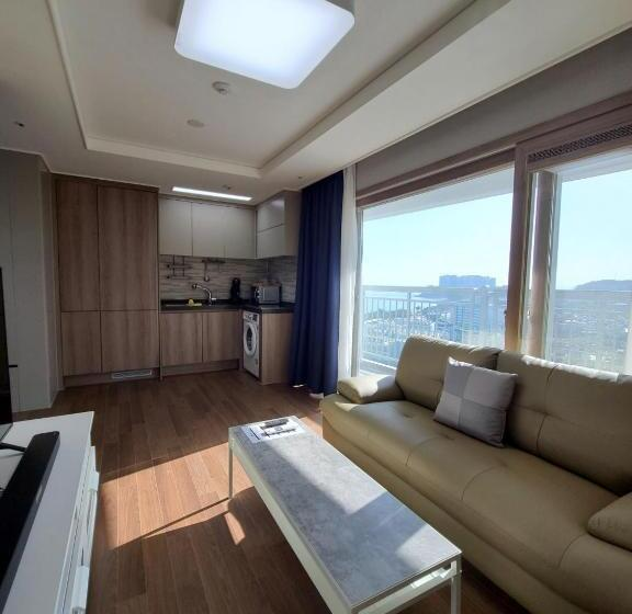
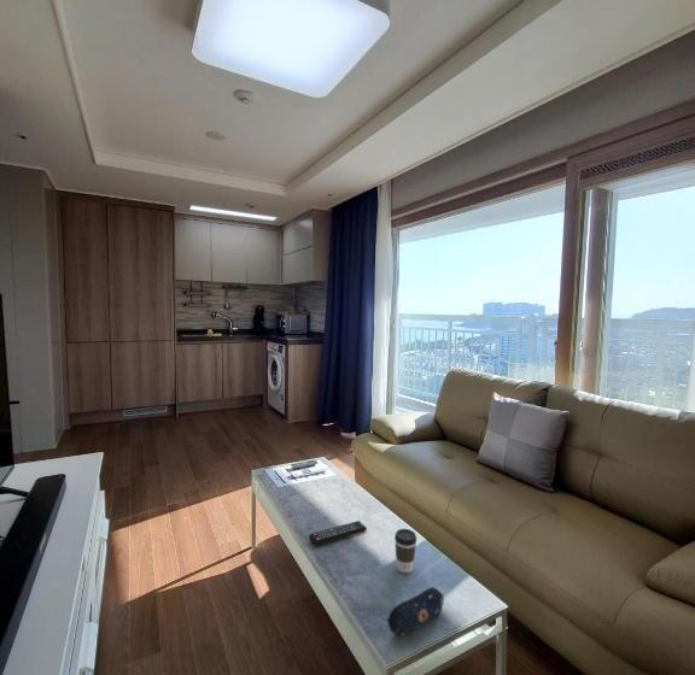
+ remote control (338, 533)
+ coffee cup (404, 551)
+ pencil case (416, 611)
